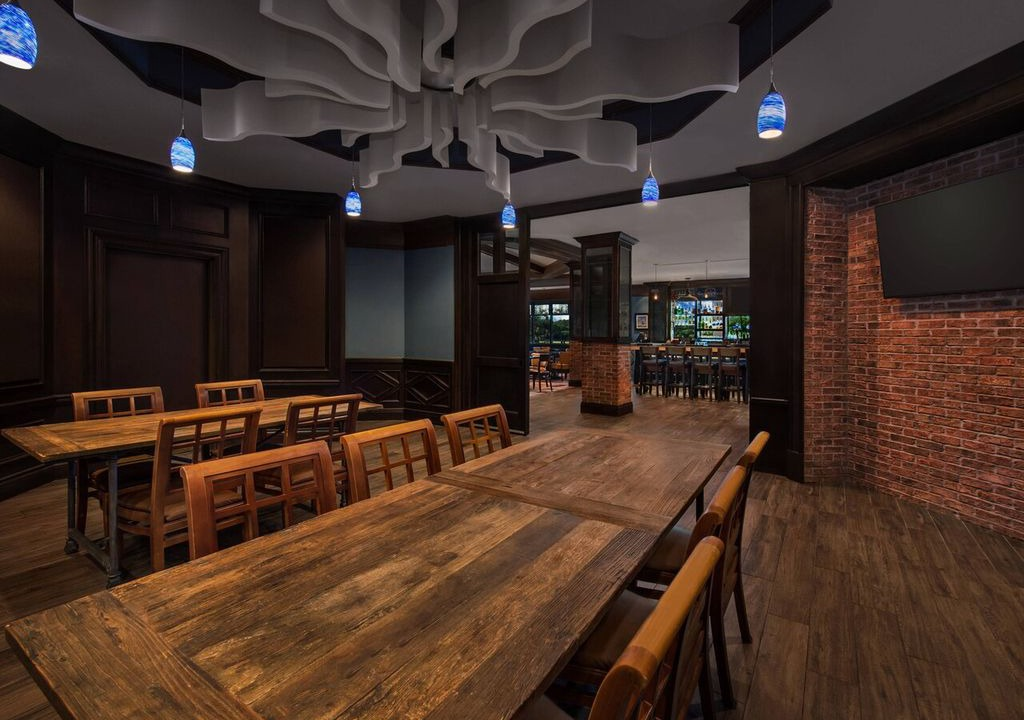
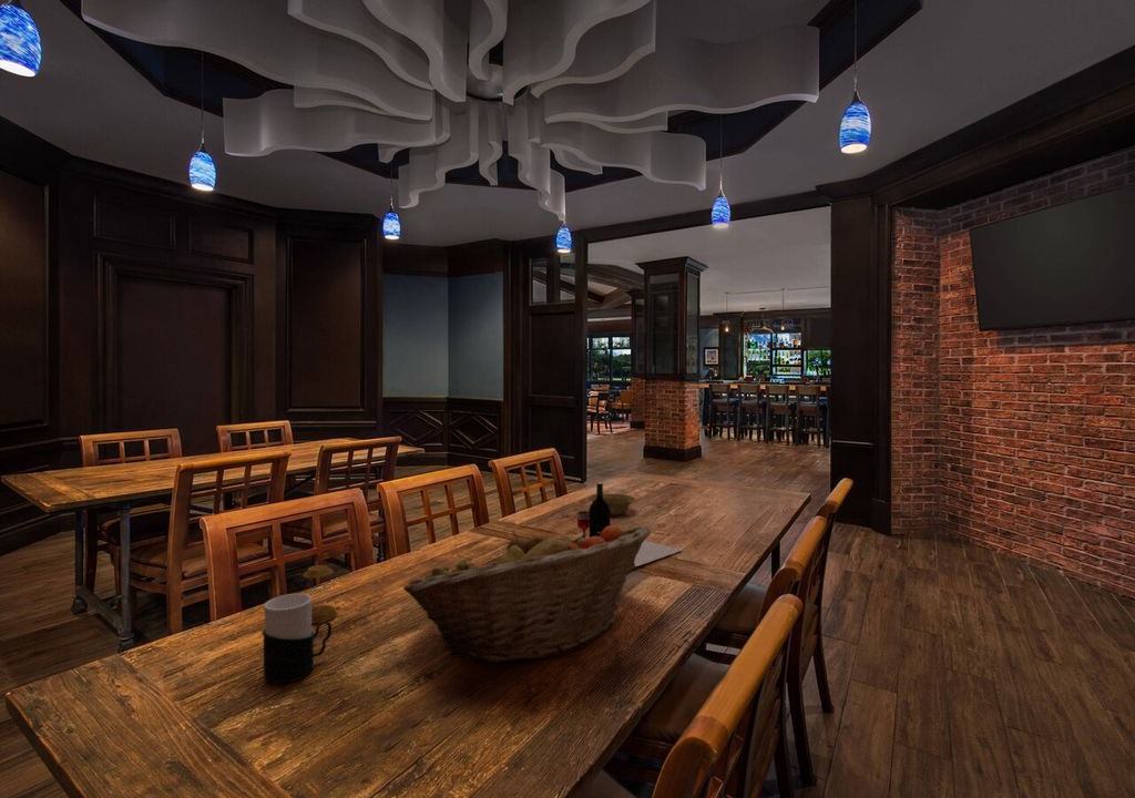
+ bowl (611, 504)
+ salt shaker (318, 605)
+ wine bottle (607, 515)
+ cup (298, 633)
+ fruit basket (535, 576)
